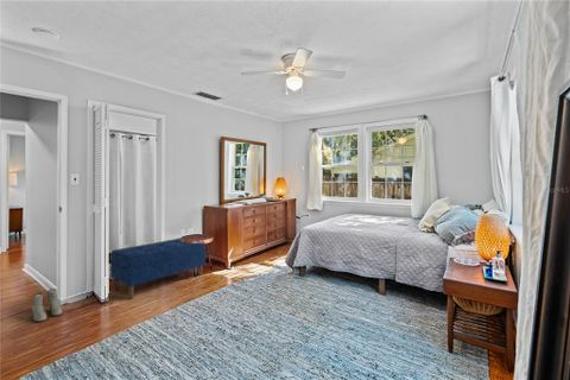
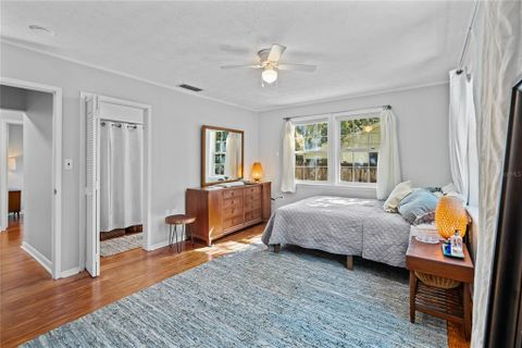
- bench (160, 264)
- boots (48, 303)
